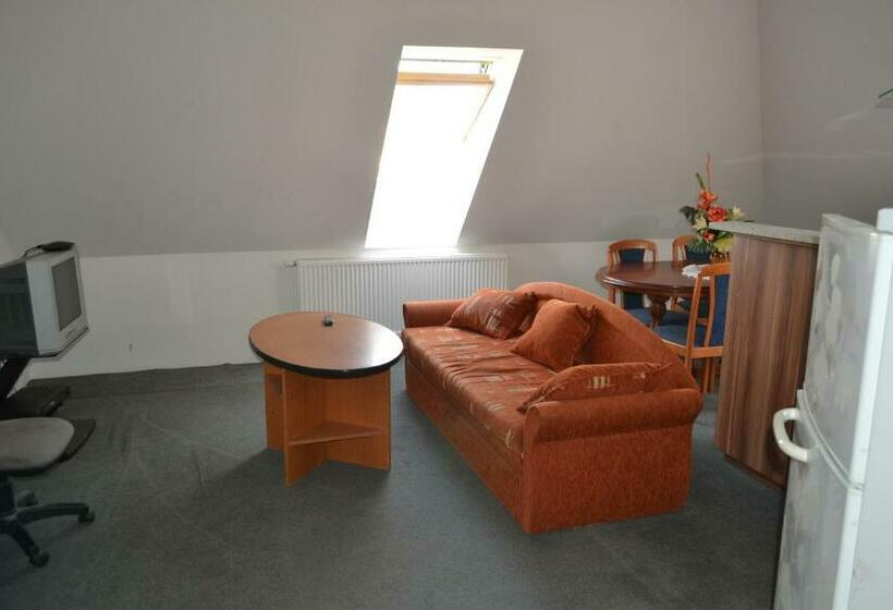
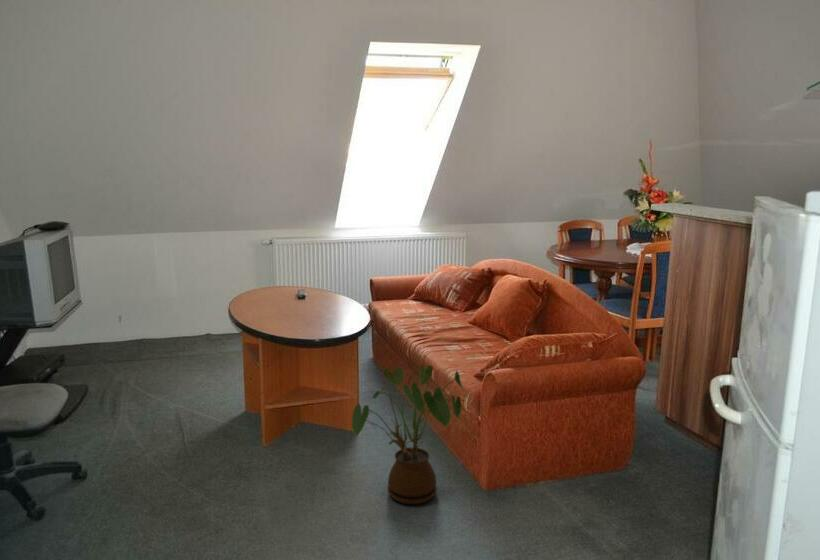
+ house plant (408, 435)
